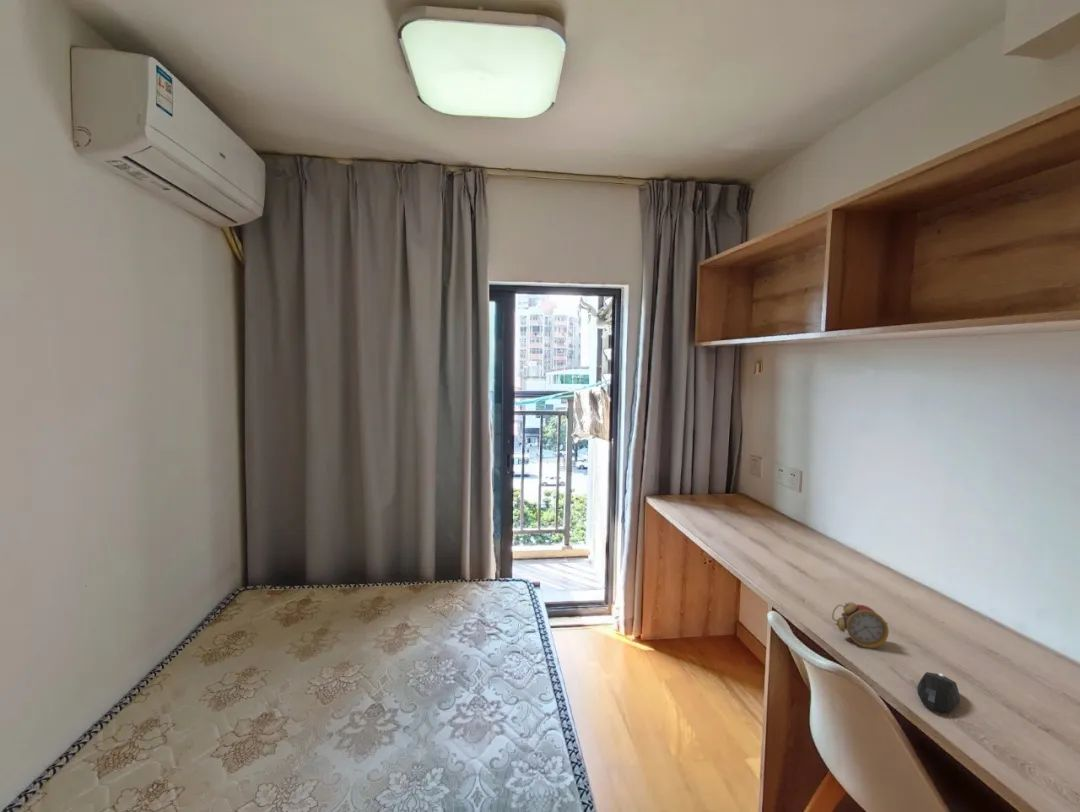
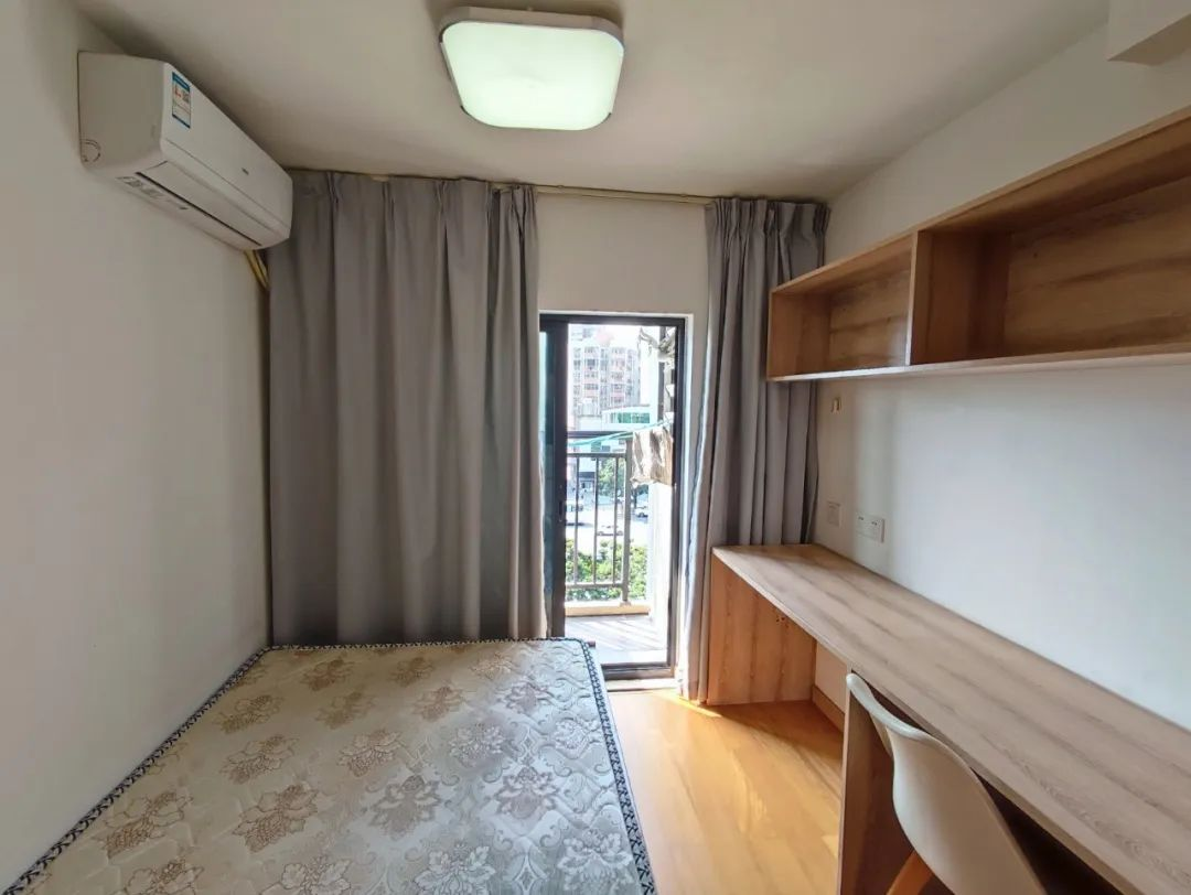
- mouse (938, 688)
- alarm clock (860, 622)
